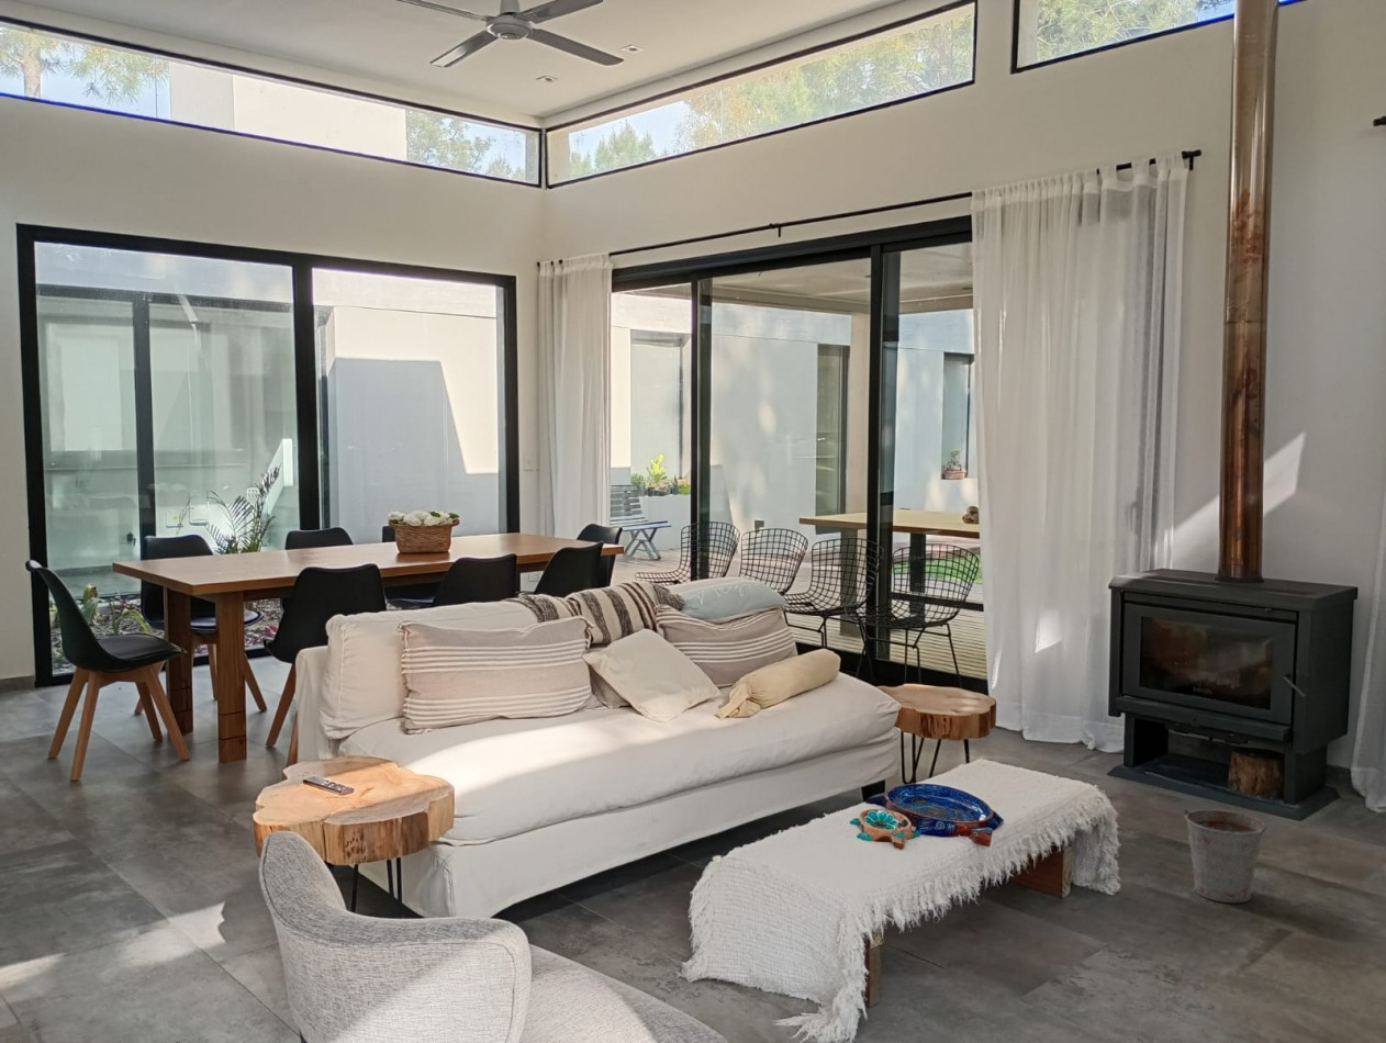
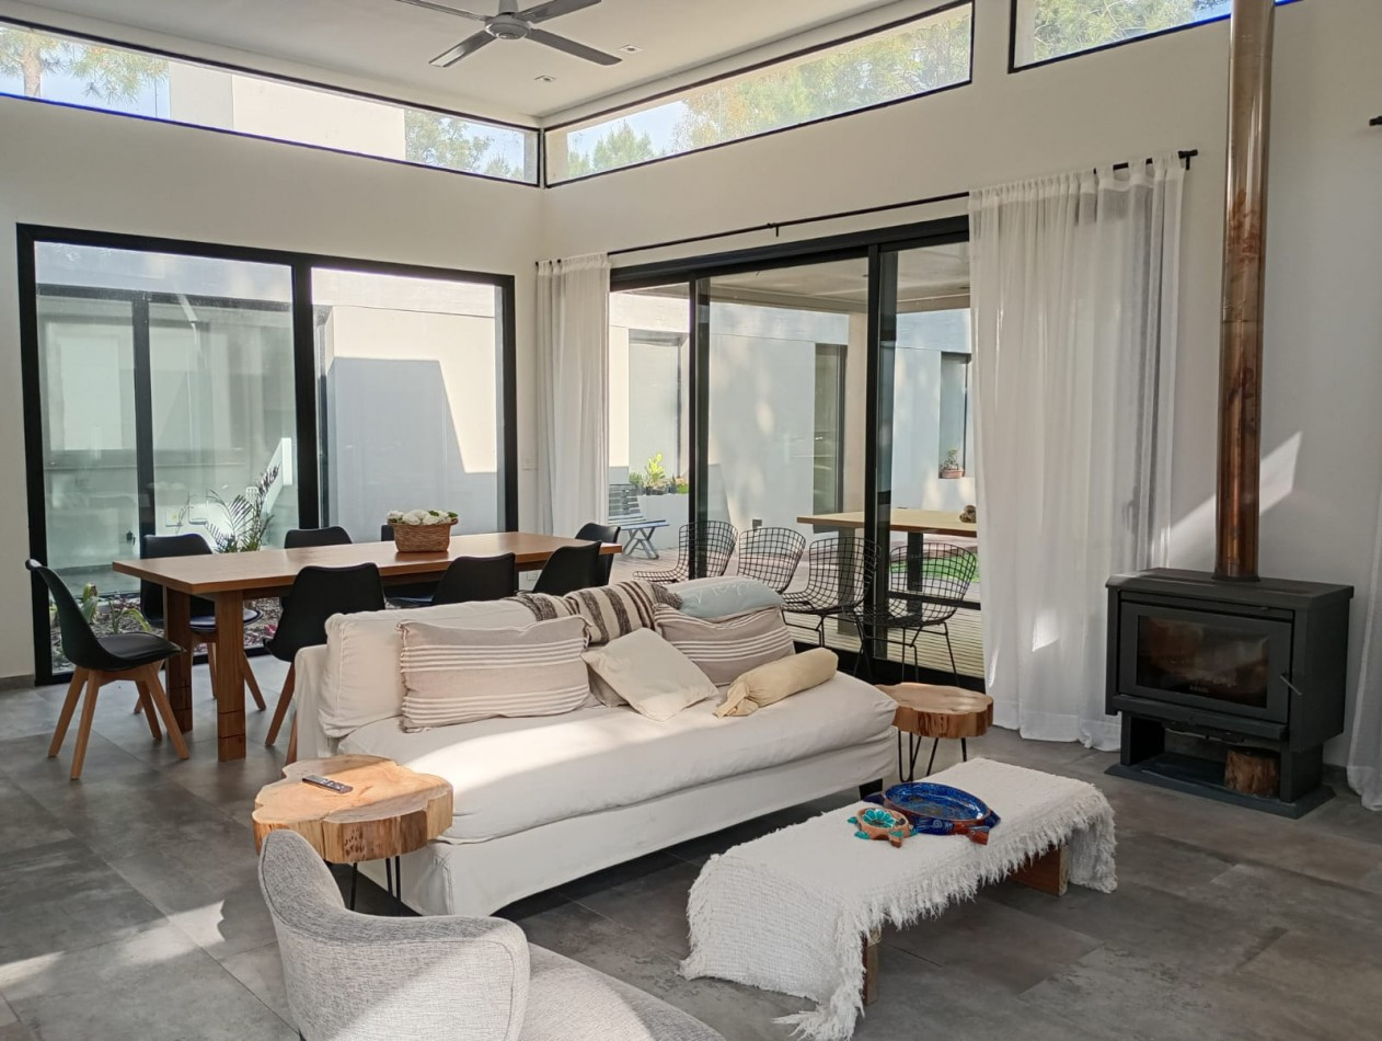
- bucket (1223, 853)
